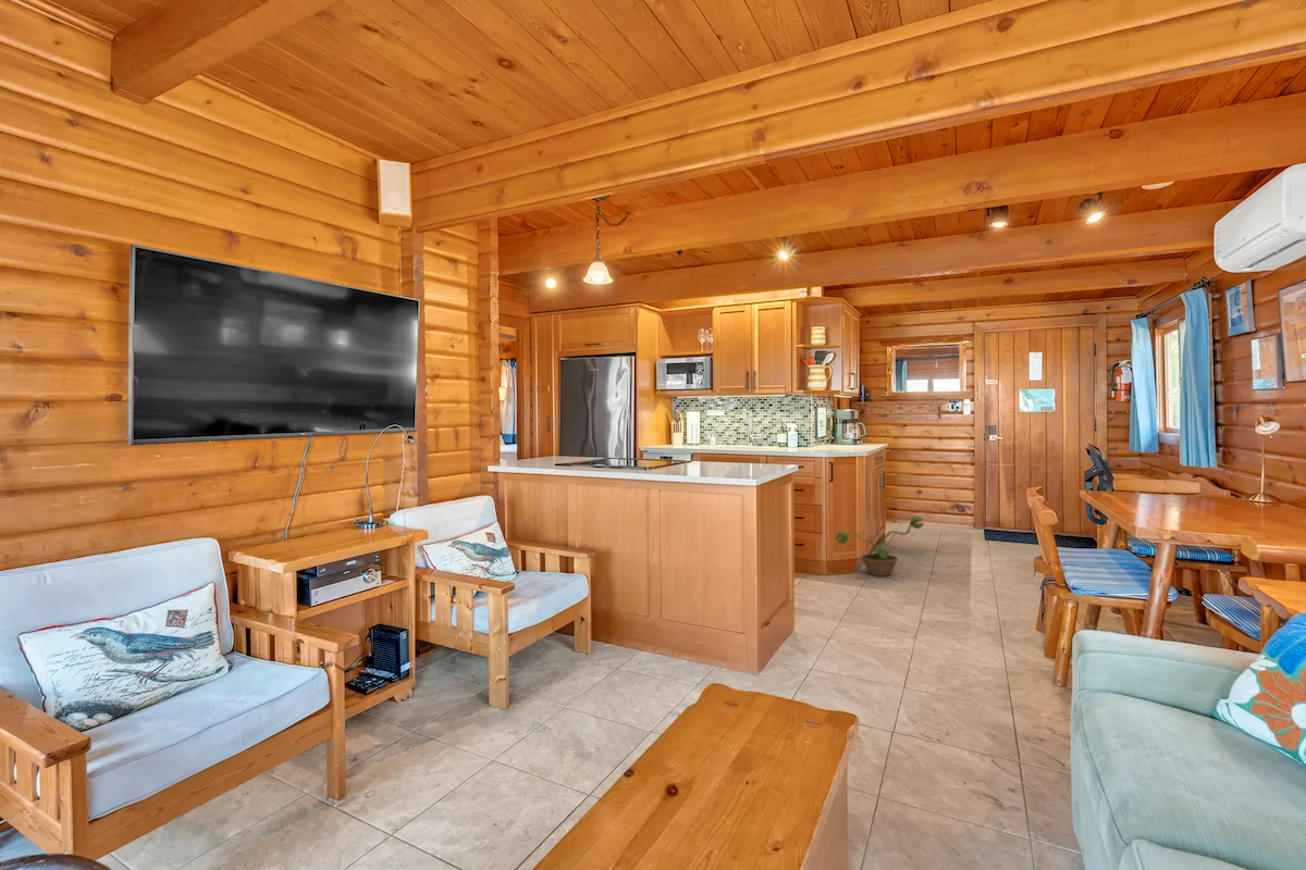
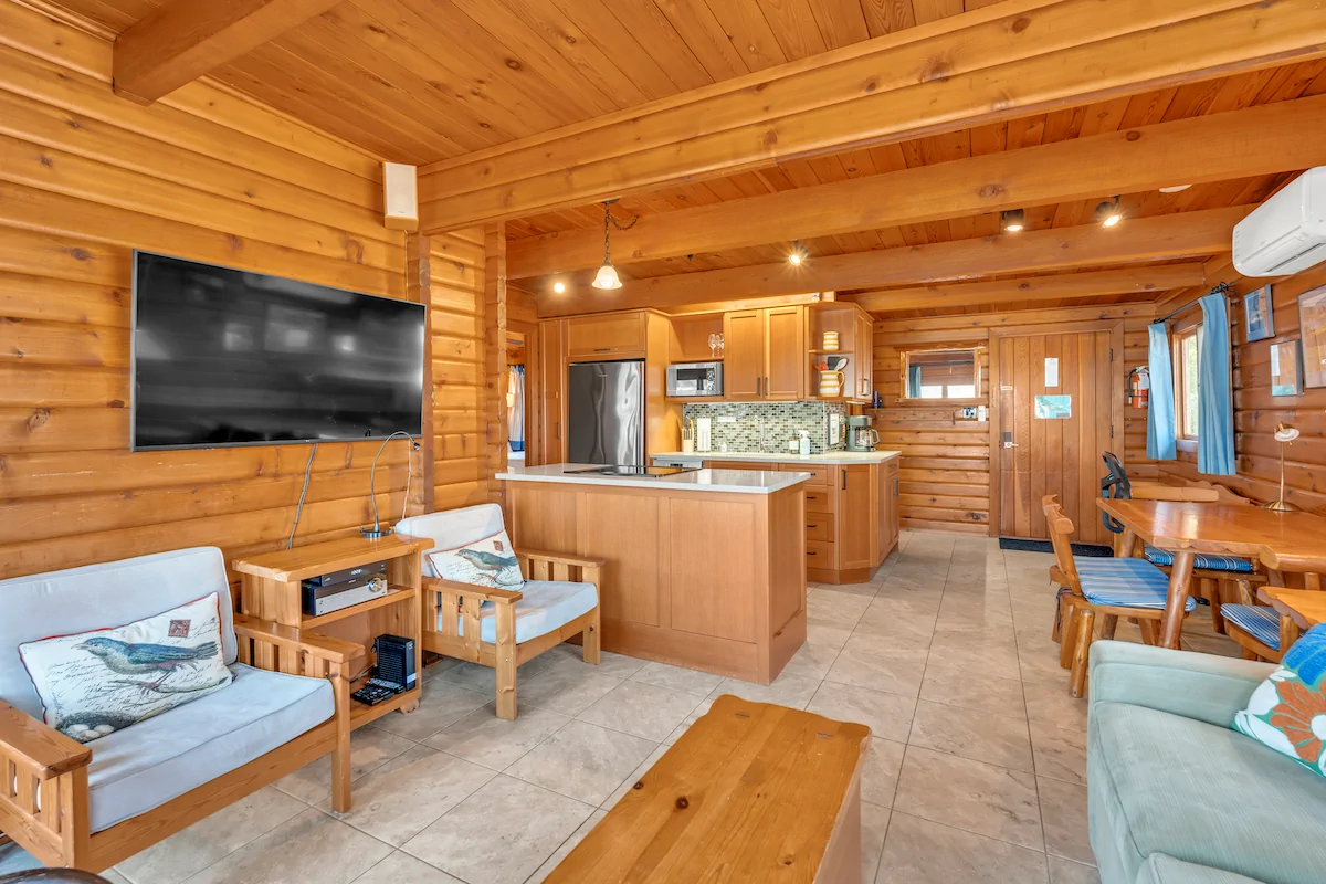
- decorative plant (885, 546)
